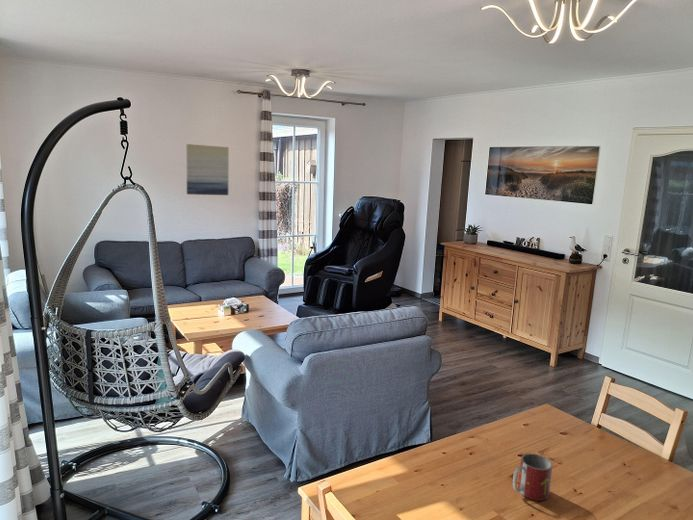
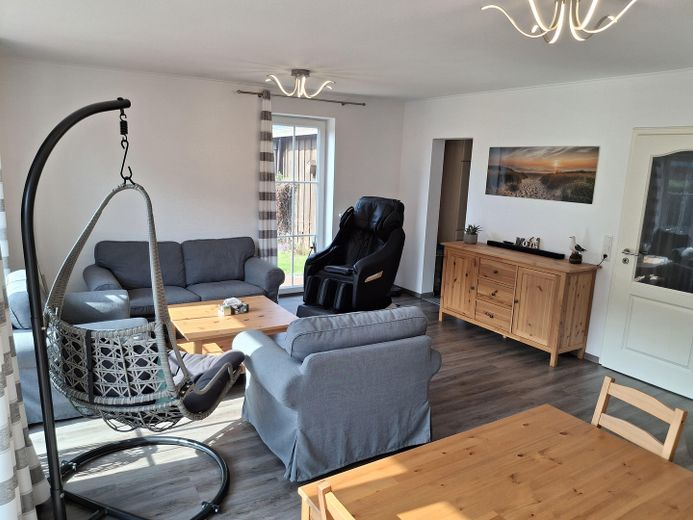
- wall art (207, 170)
- mug (530, 477)
